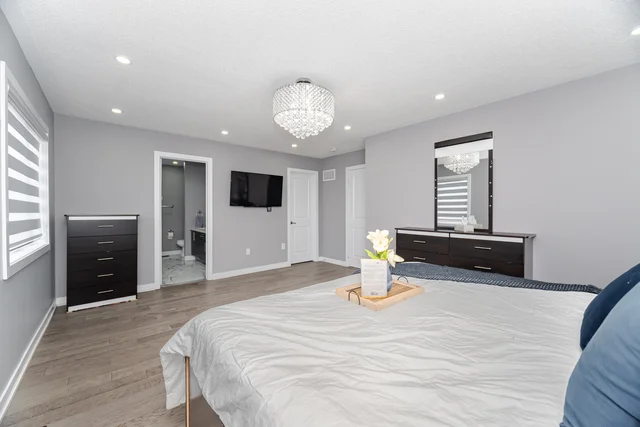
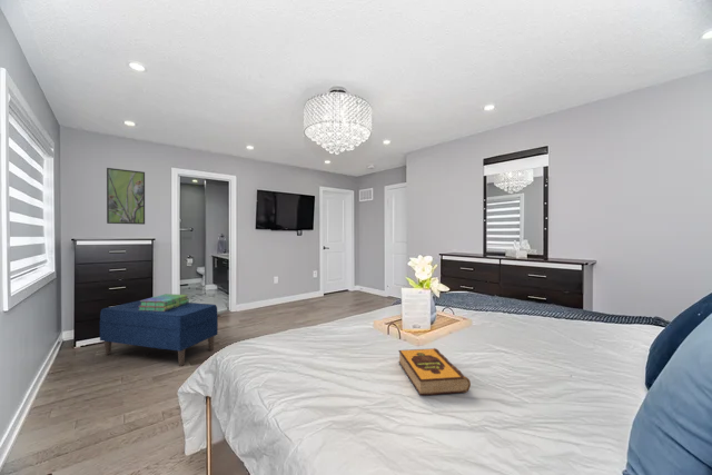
+ hardback book (431, 368)
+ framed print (126, 197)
+ stack of books (165, 301)
+ bench (160, 329)
